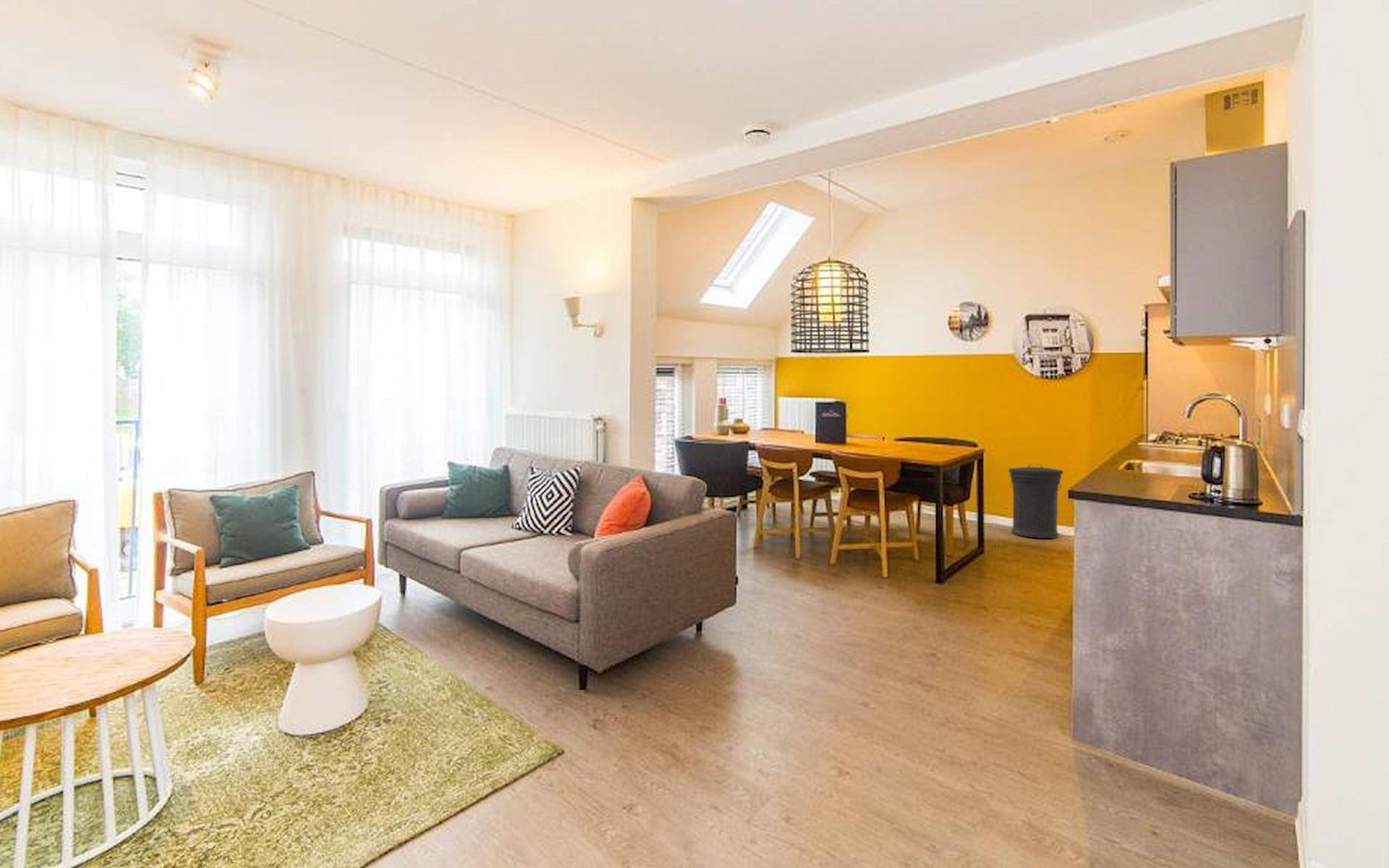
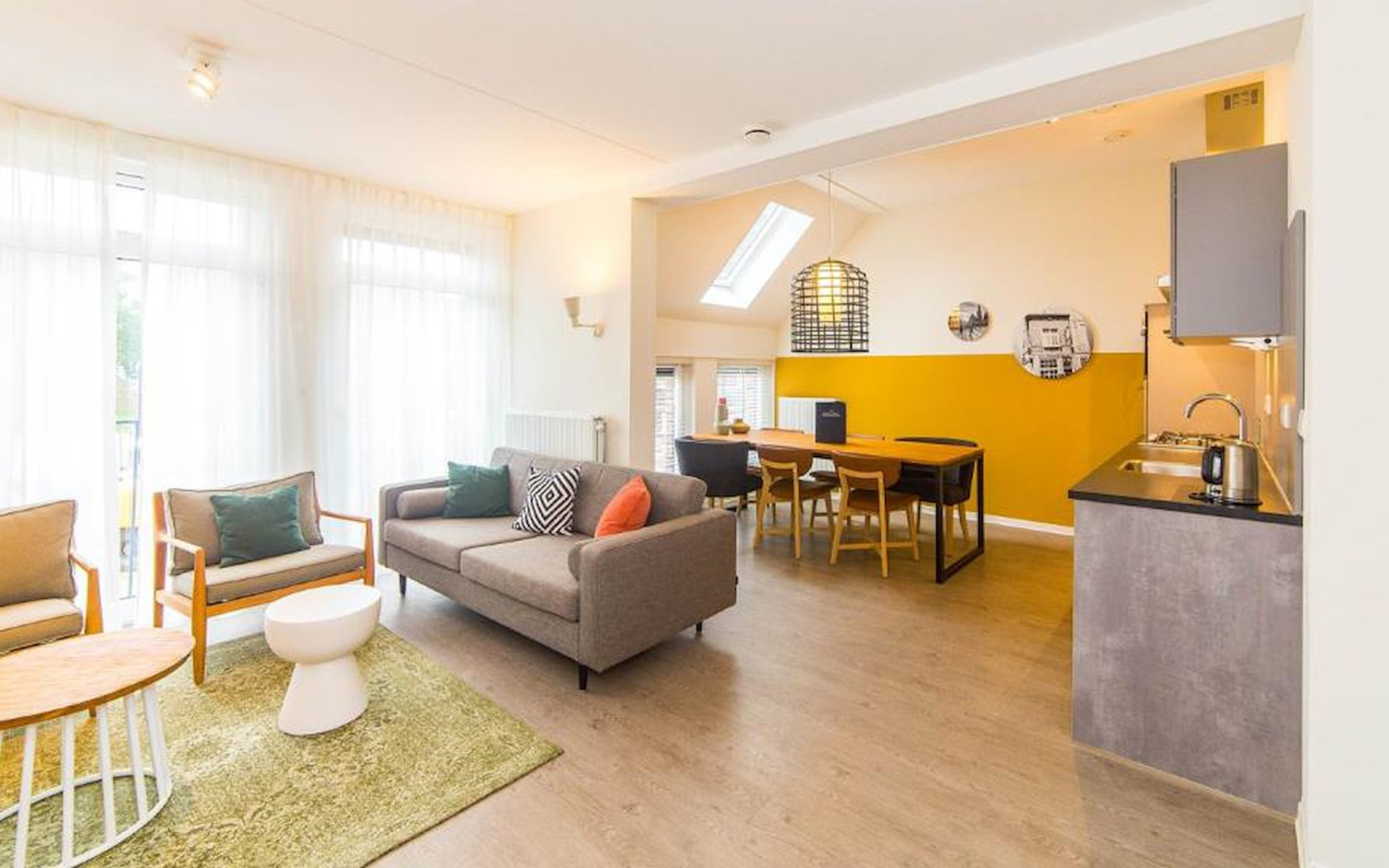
- trash can (1035, 499)
